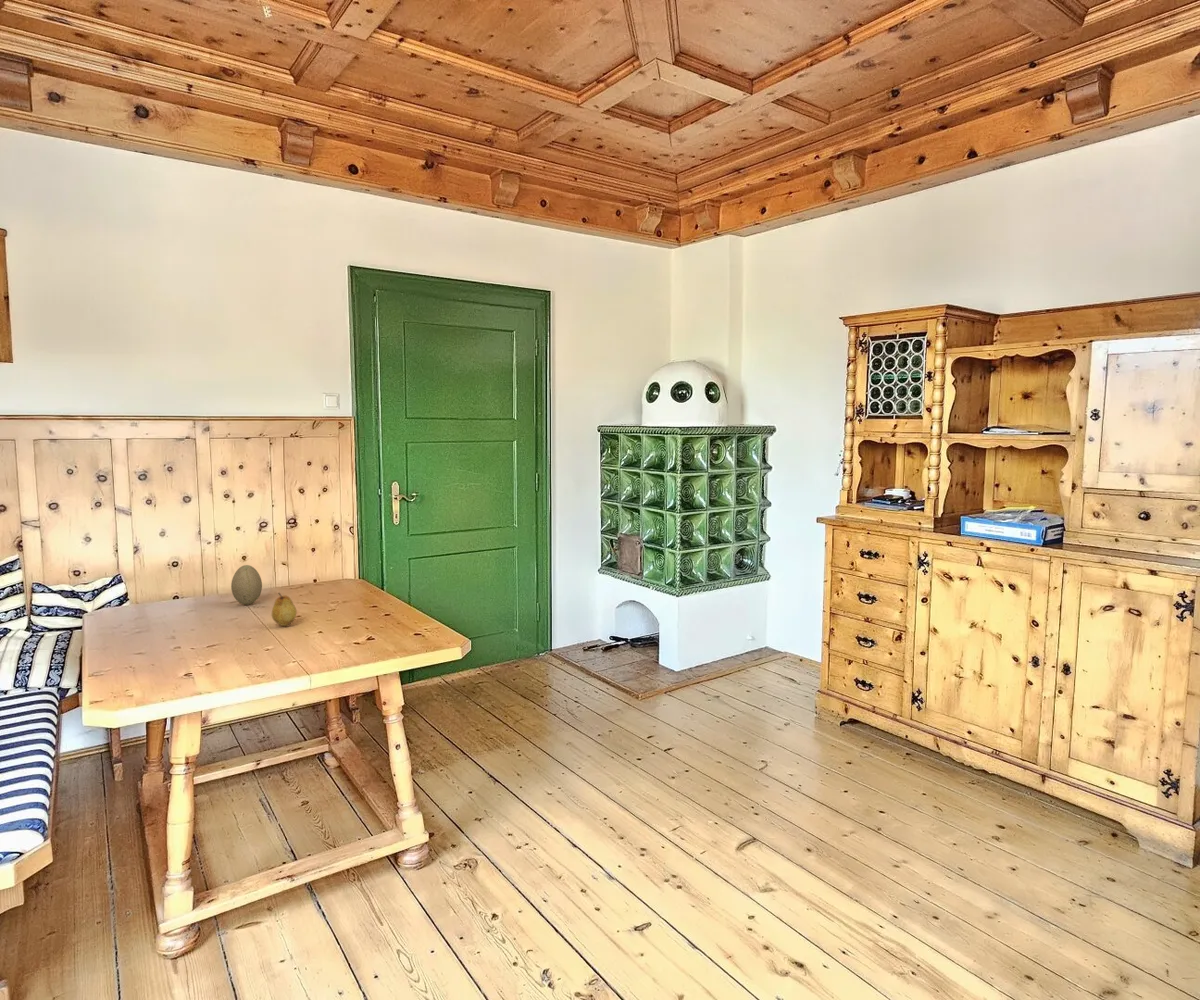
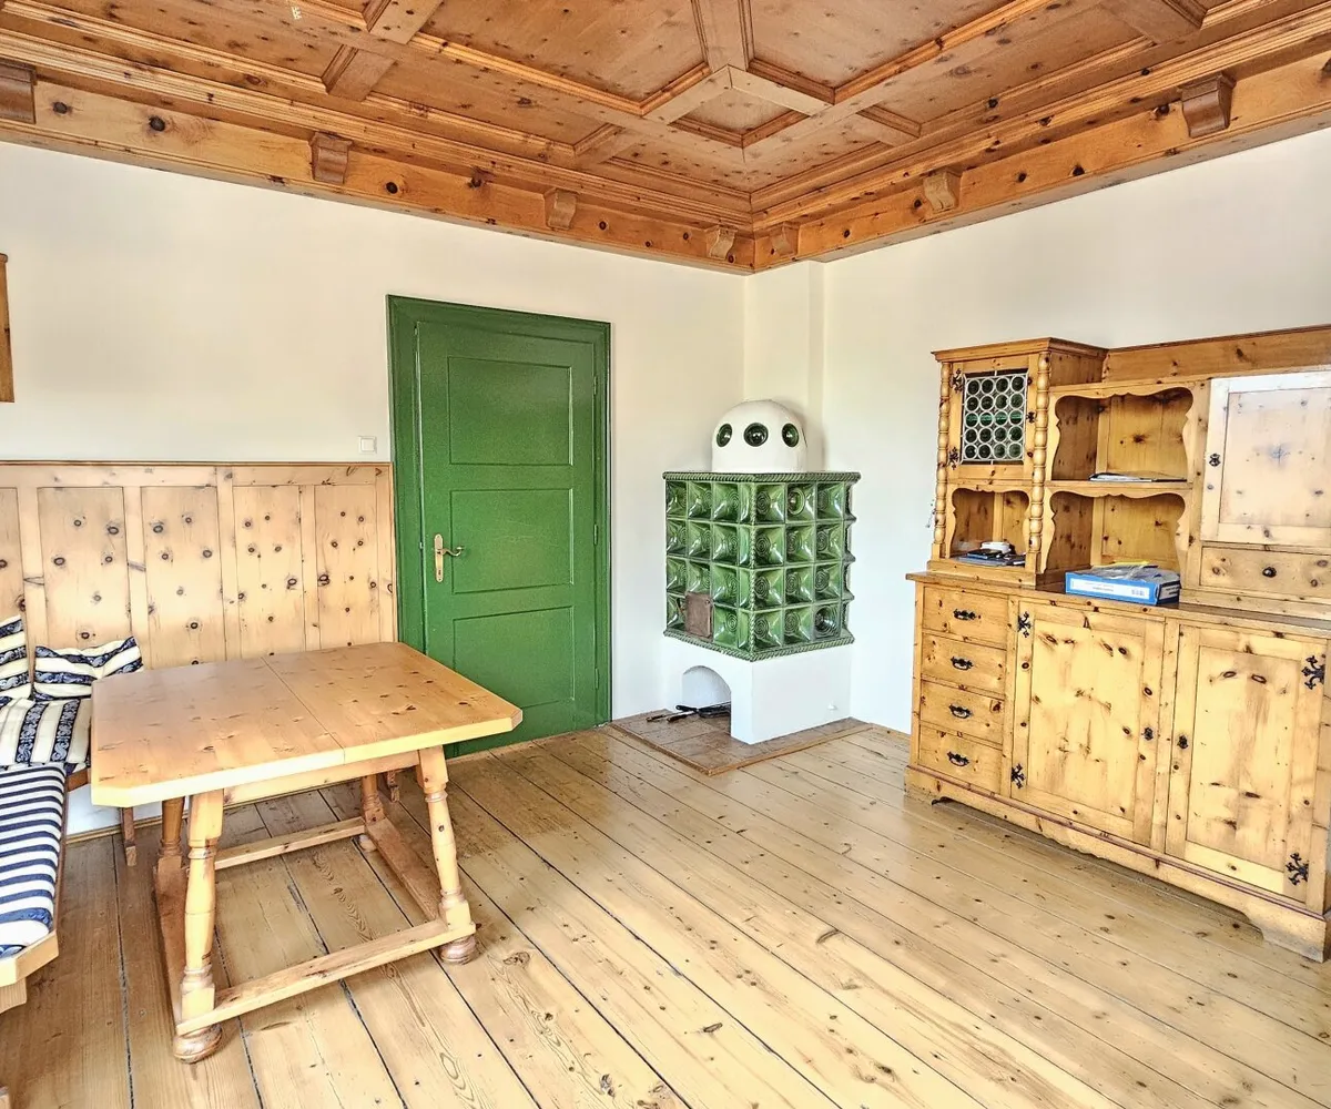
- decorative egg (246, 584)
- fruit (283, 608)
